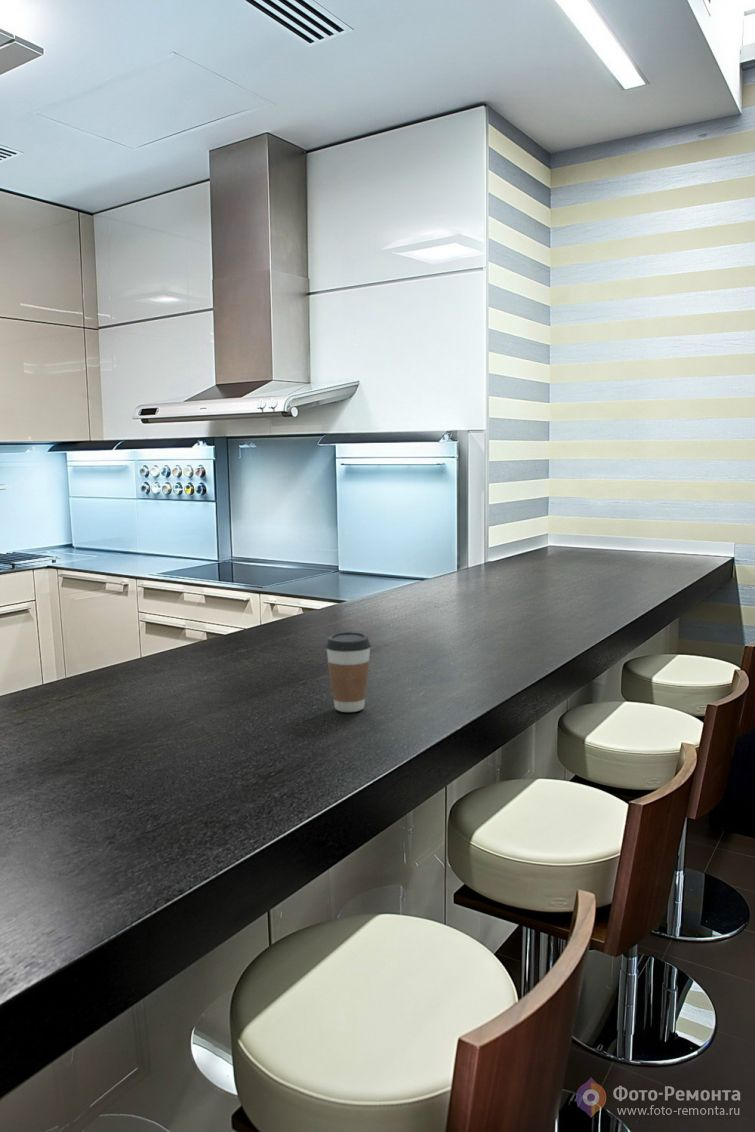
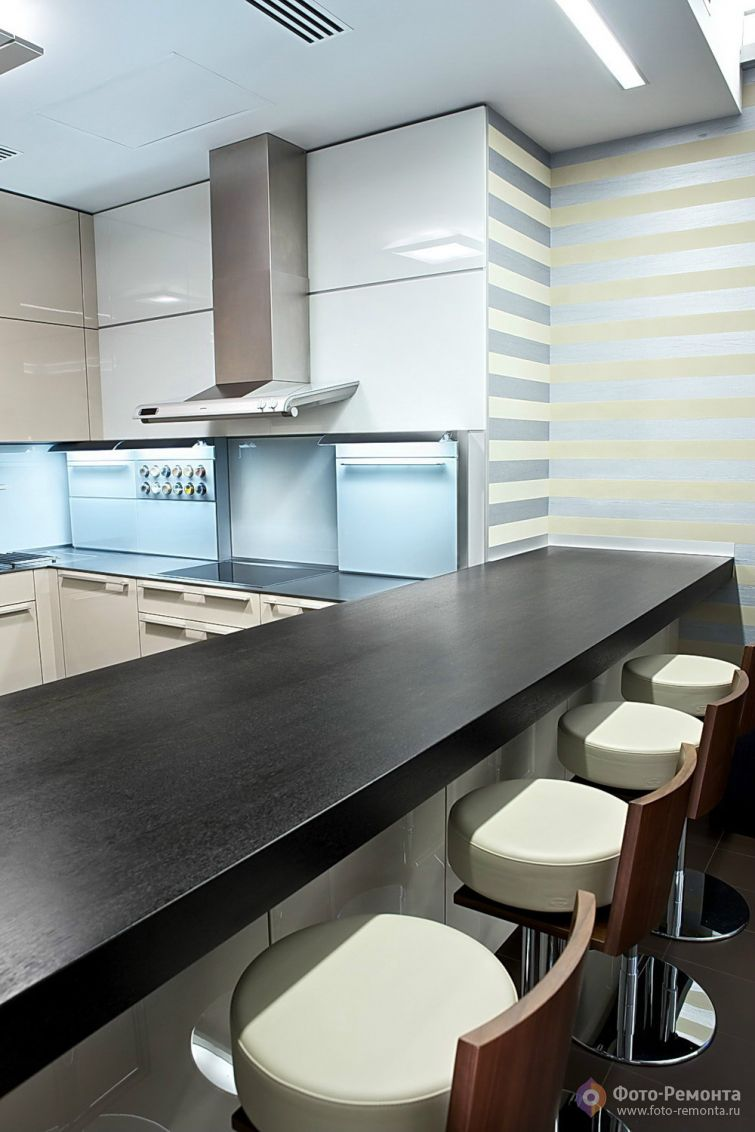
- coffee cup (348, 672)
